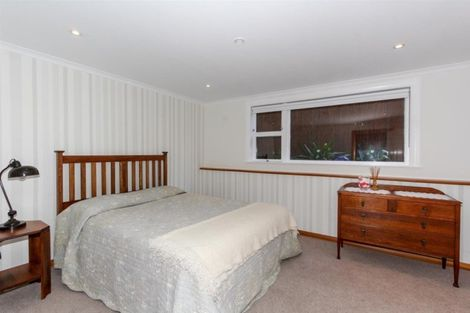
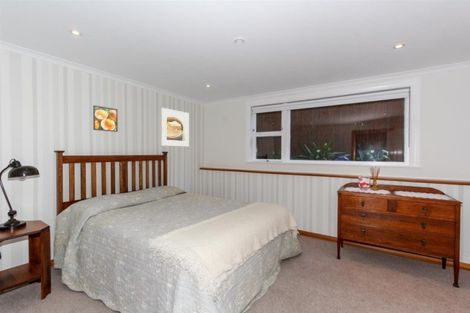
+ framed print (105, 119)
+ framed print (175, 128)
